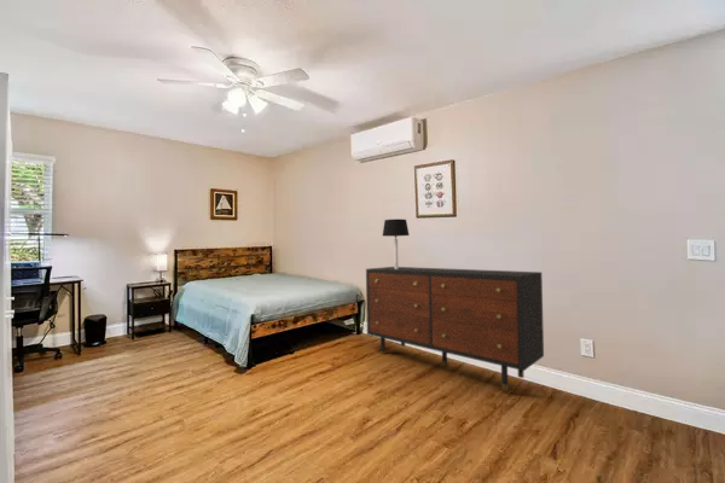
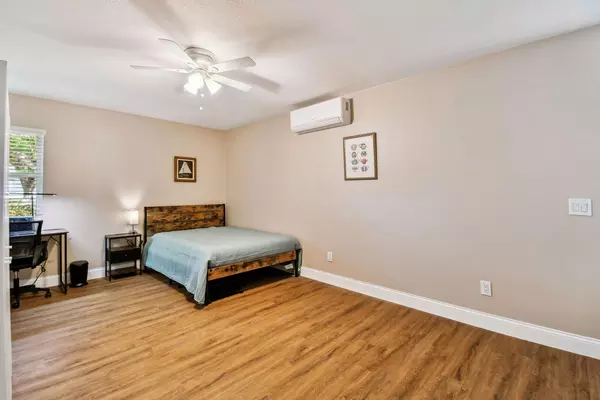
- table lamp (395, 244)
- dresser (442, 318)
